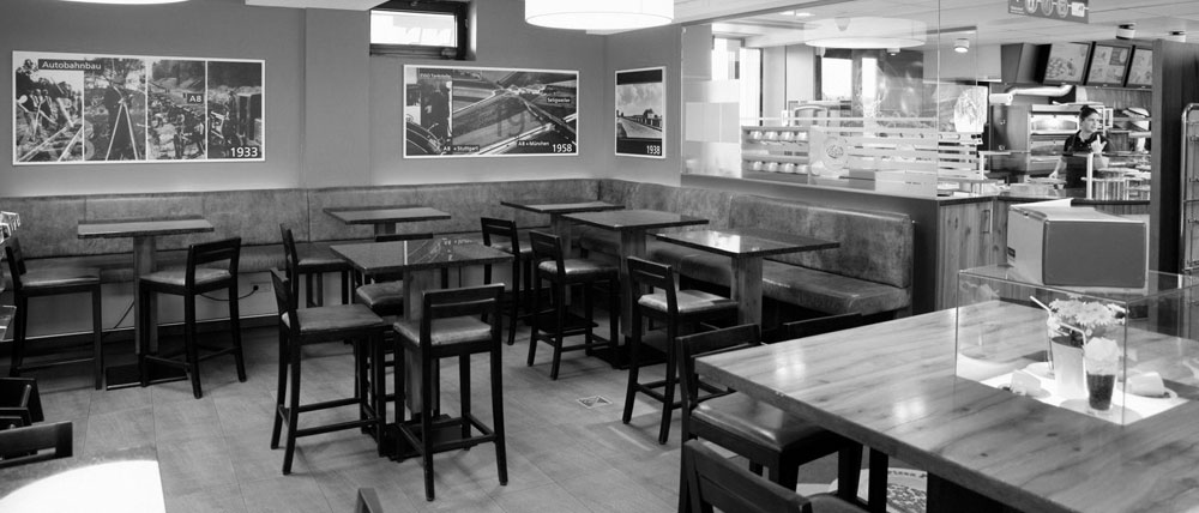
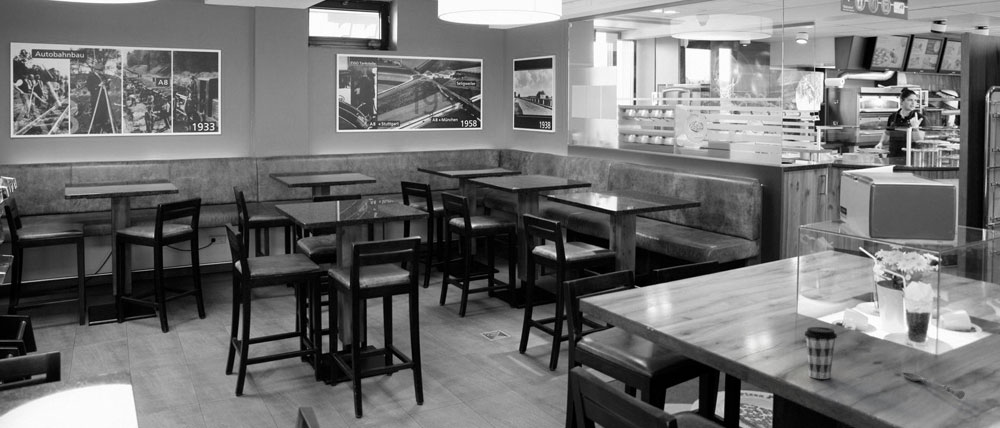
+ soupspoon (931, 382)
+ coffee cup (820, 352)
